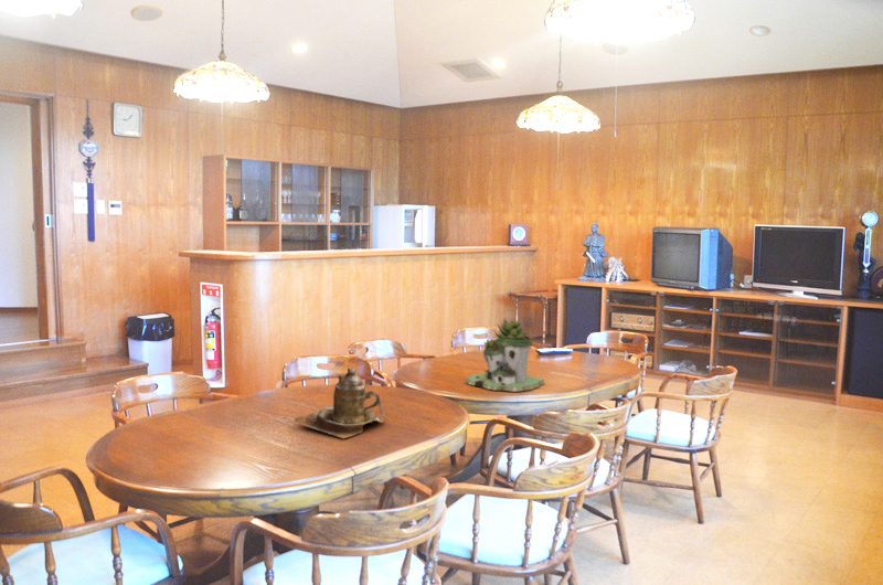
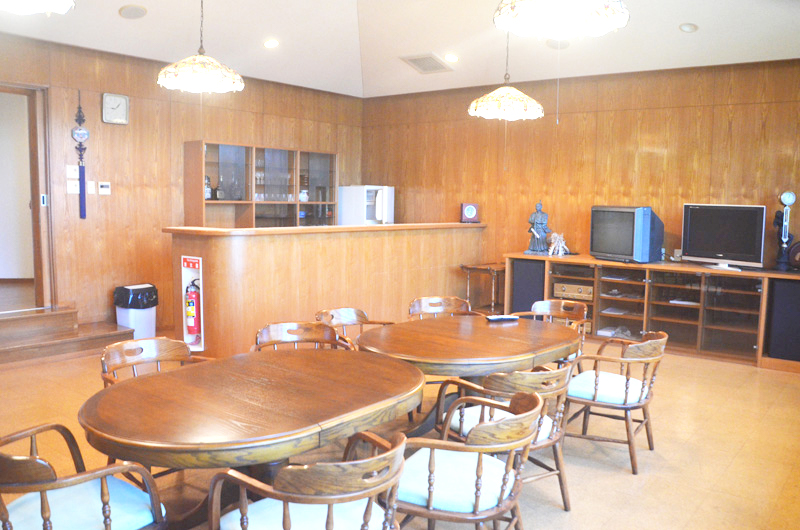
- succulent planter (503, 351)
- teapot (341, 396)
